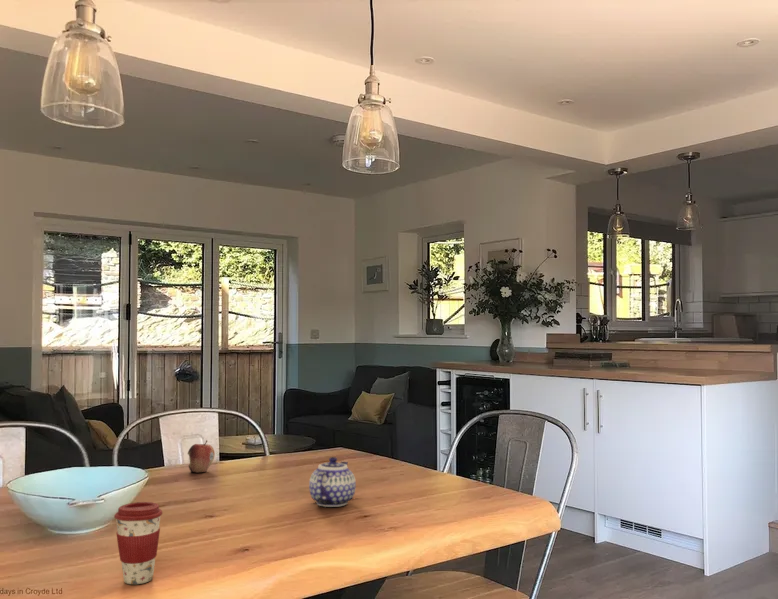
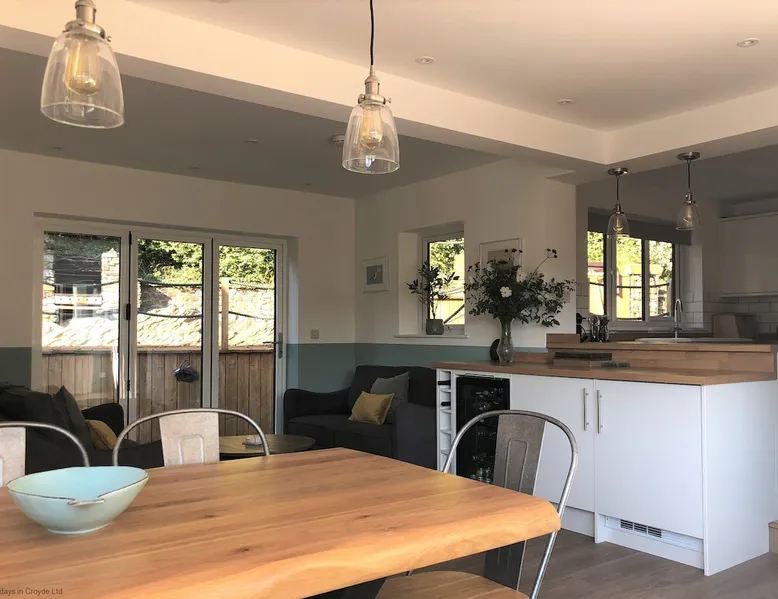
- fruit (201, 455)
- coffee cup (138, 542)
- teapot (332, 480)
